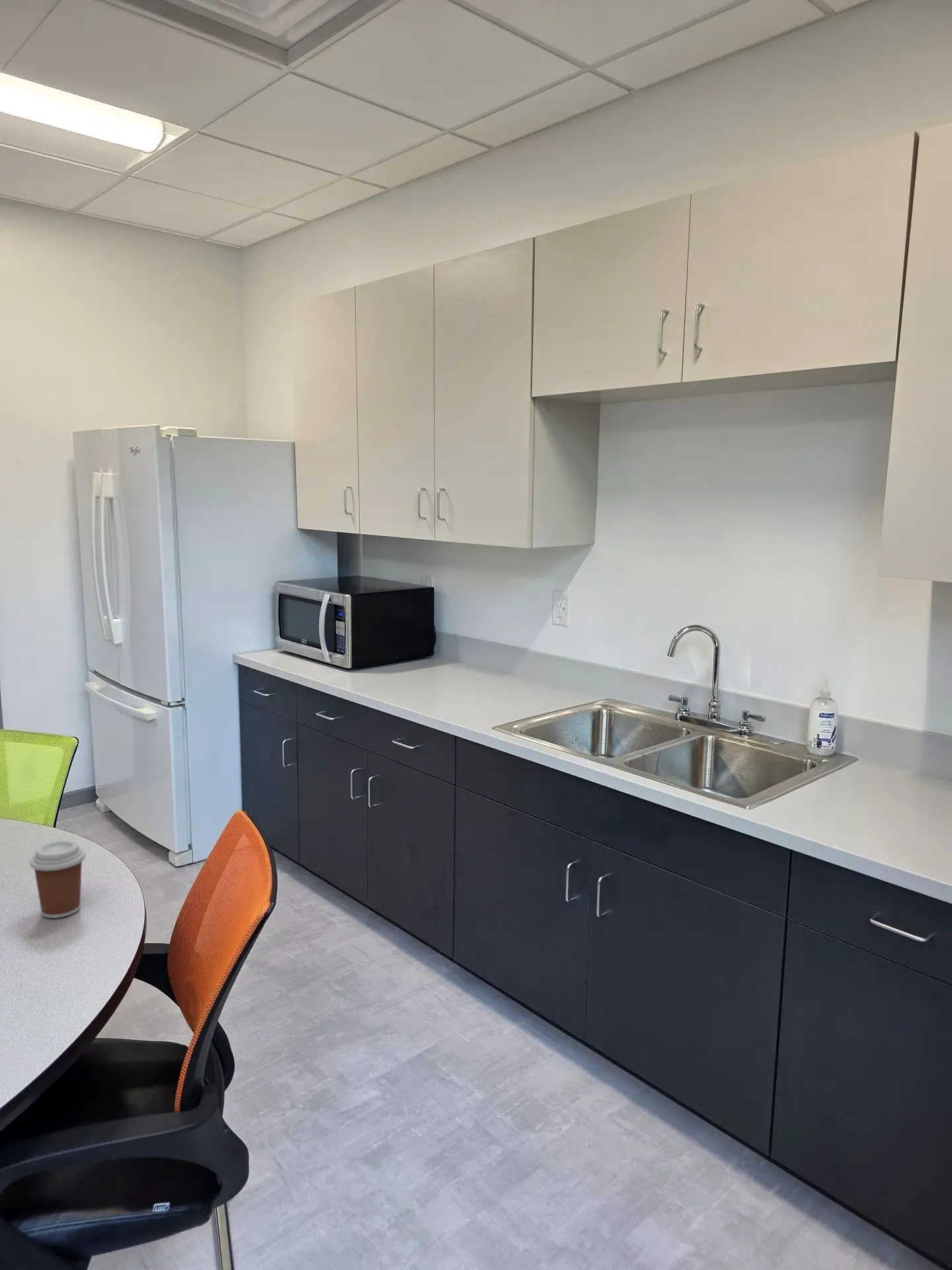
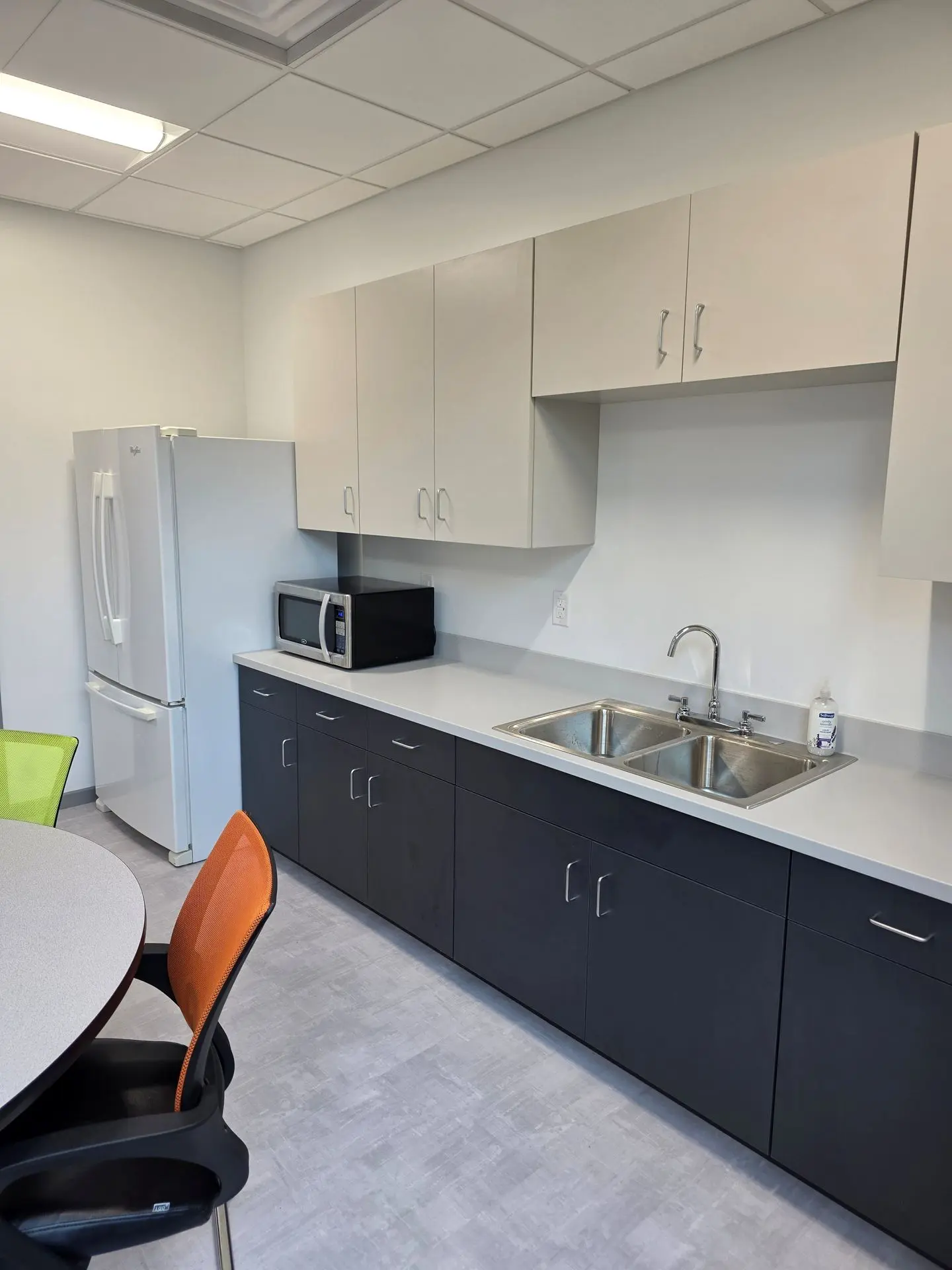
- coffee cup (59, 878)
